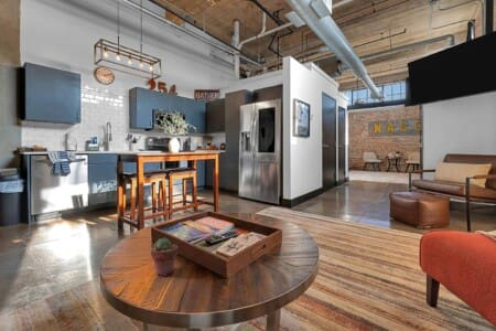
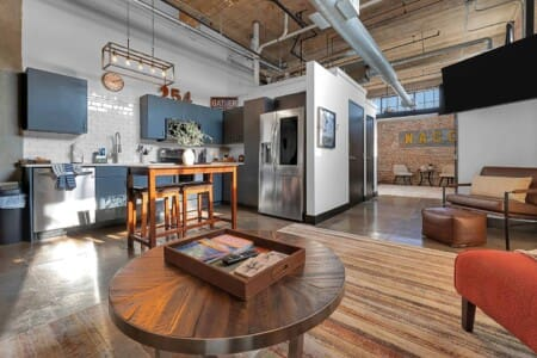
- potted succulent (164, 254)
